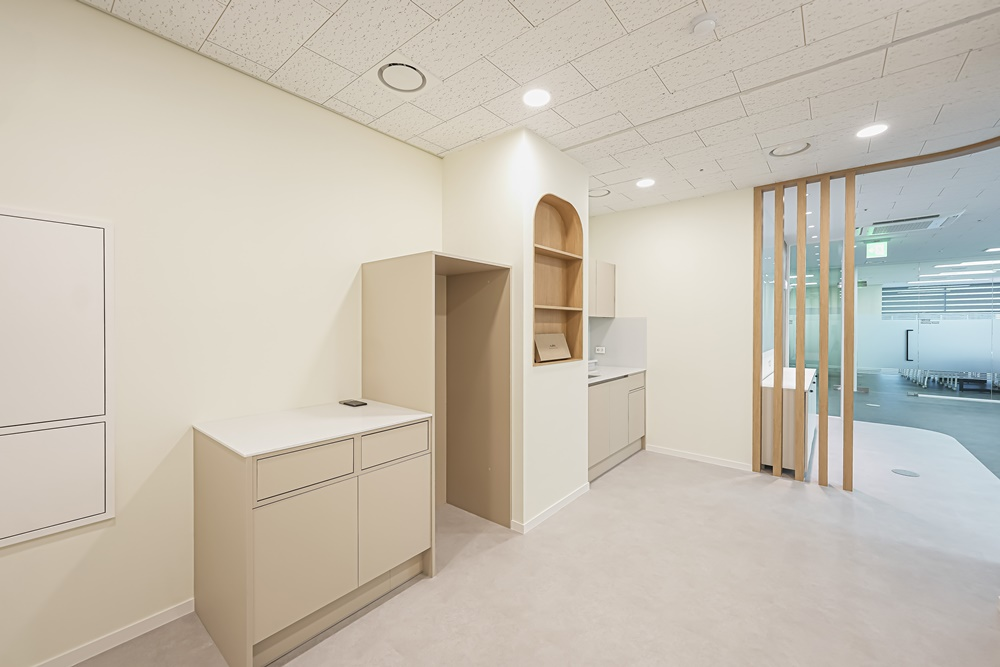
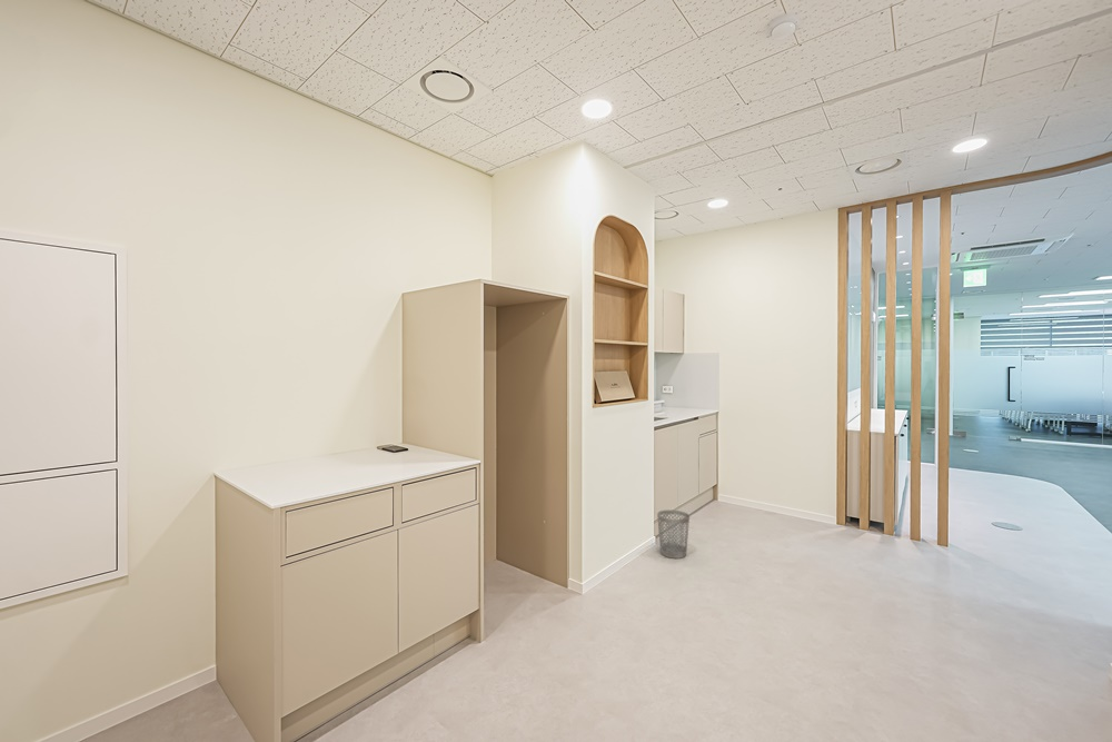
+ wastebasket (673, 534)
